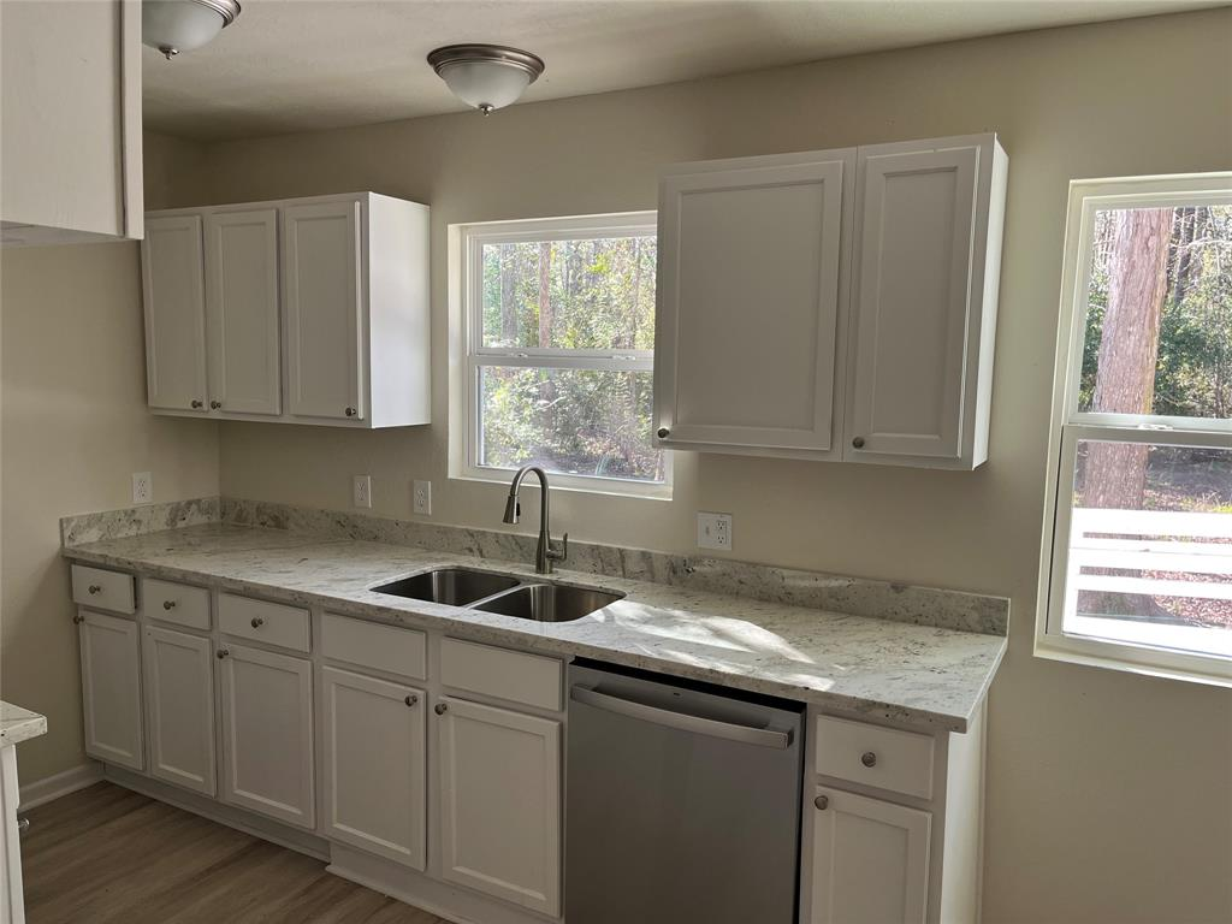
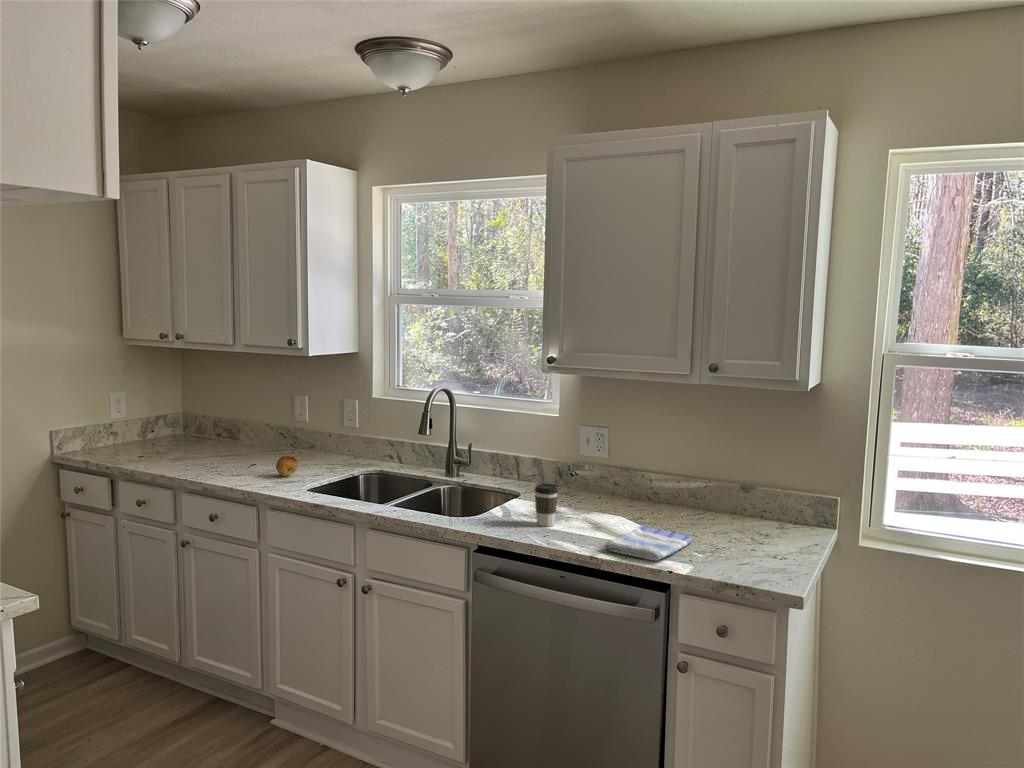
+ fruit (286, 465)
+ dish towel (649, 541)
+ coffee cup (546, 505)
